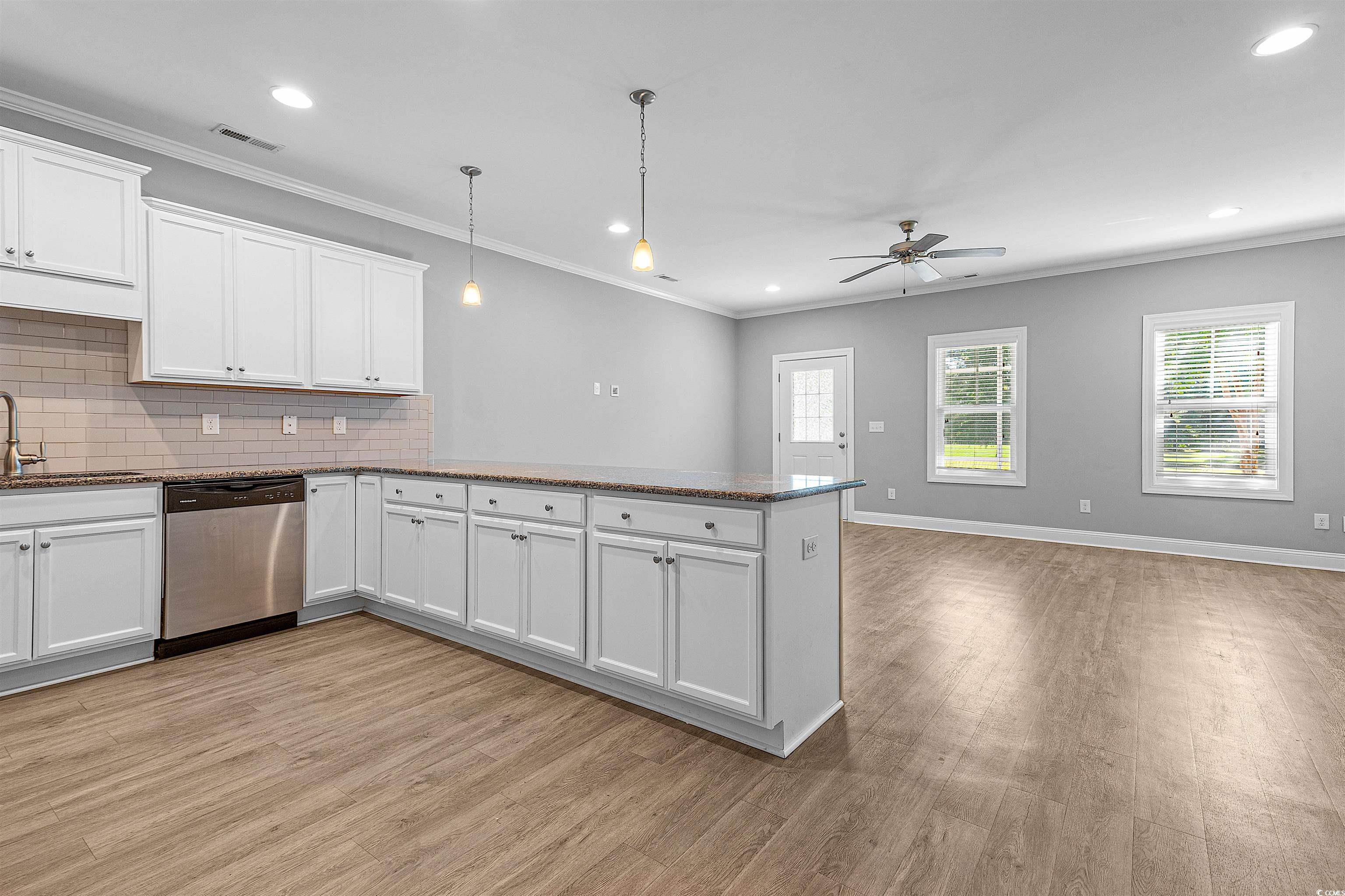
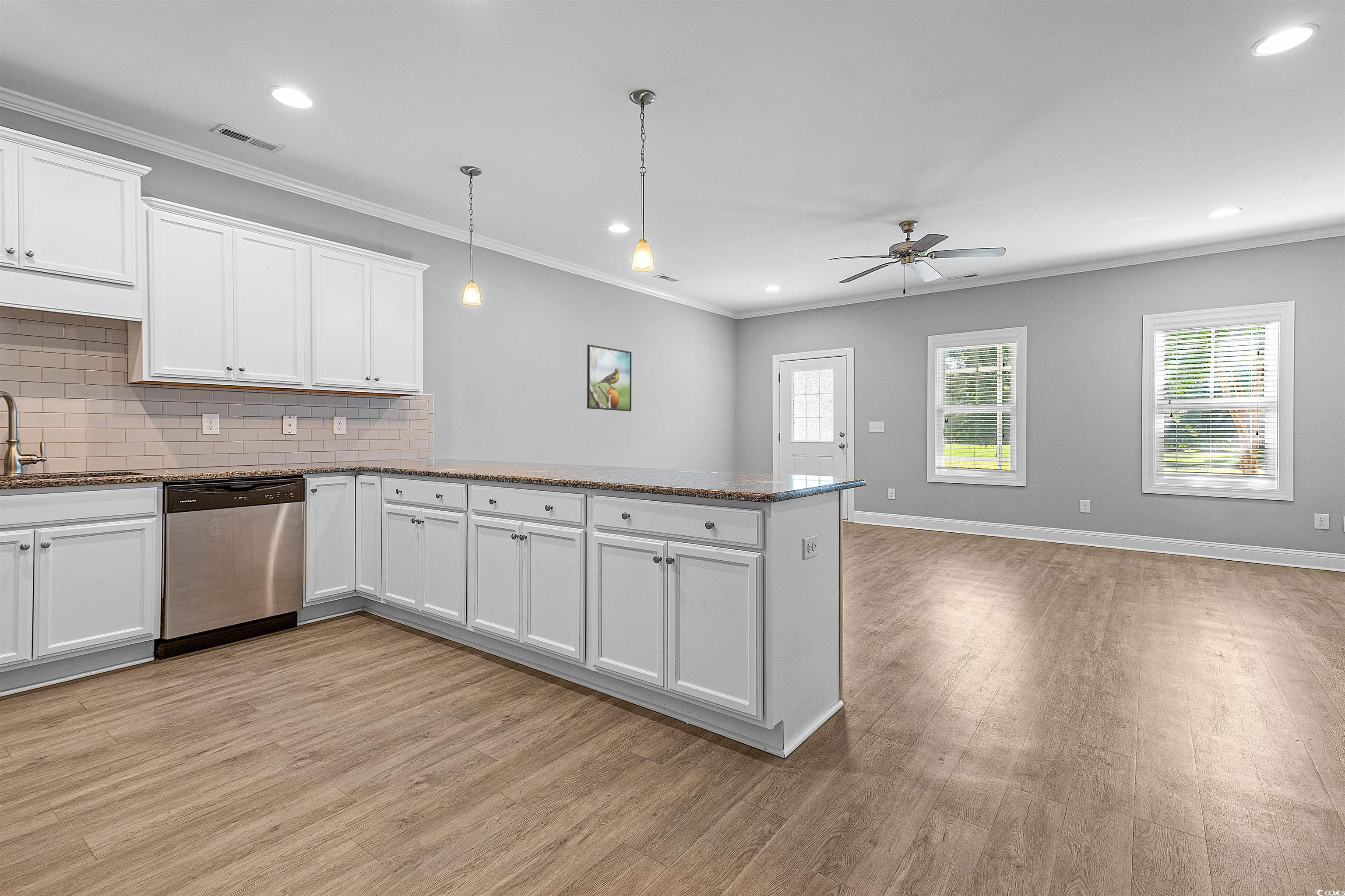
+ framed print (610, 379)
